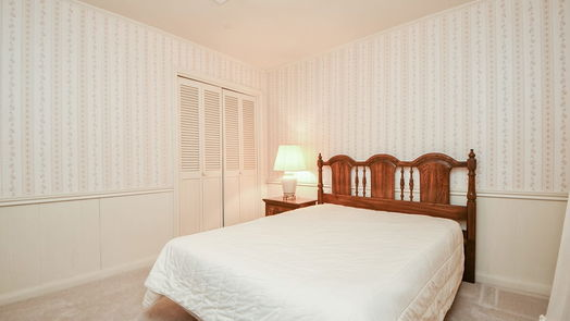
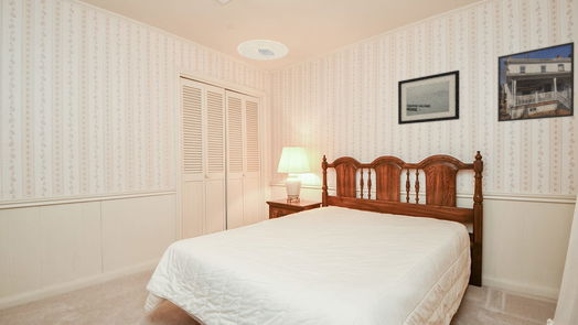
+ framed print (533, 84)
+ wall art (427, 99)
+ ceiling light (263, 47)
